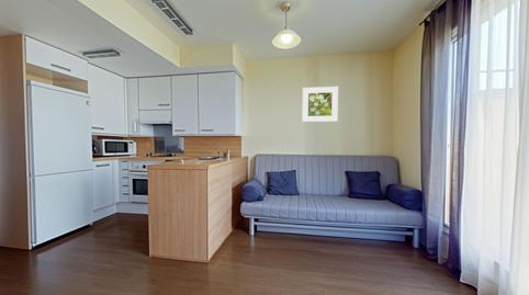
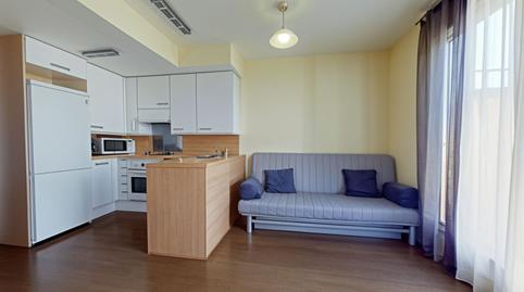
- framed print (319, 104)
